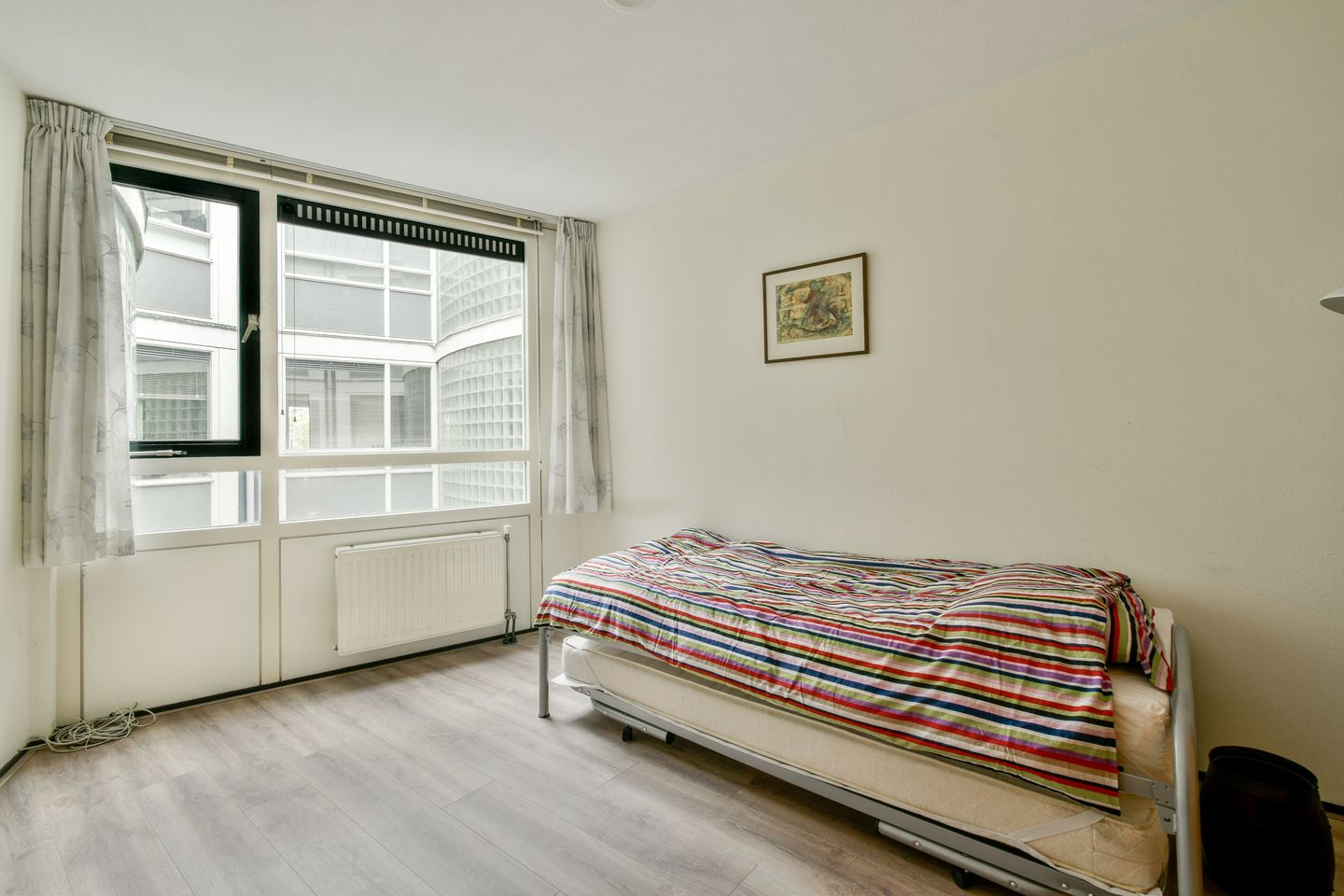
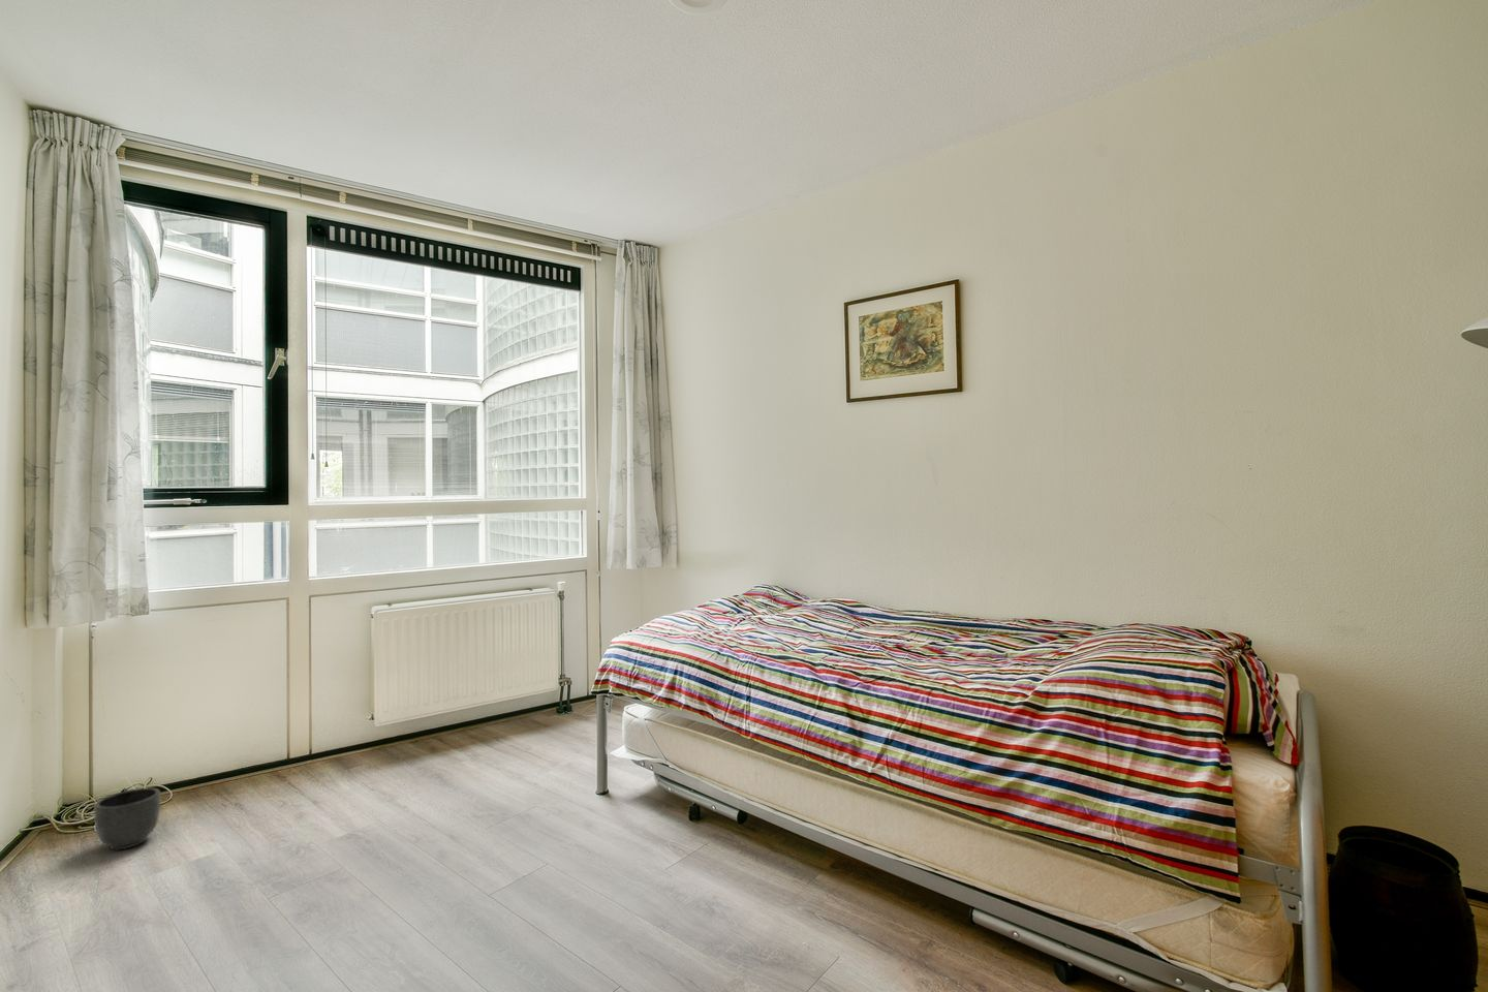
+ planter (128, 820)
